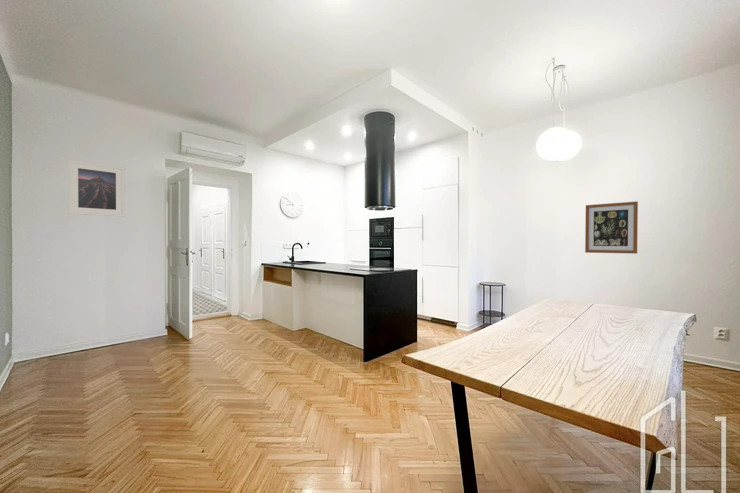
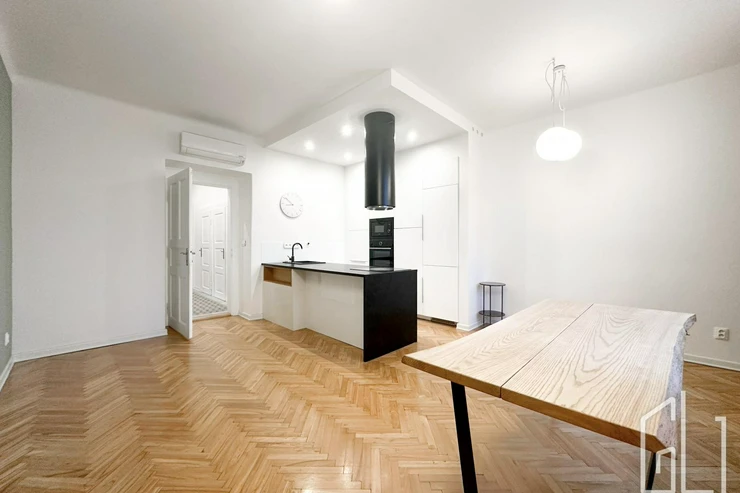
- wall art (610, 228)
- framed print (97, 189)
